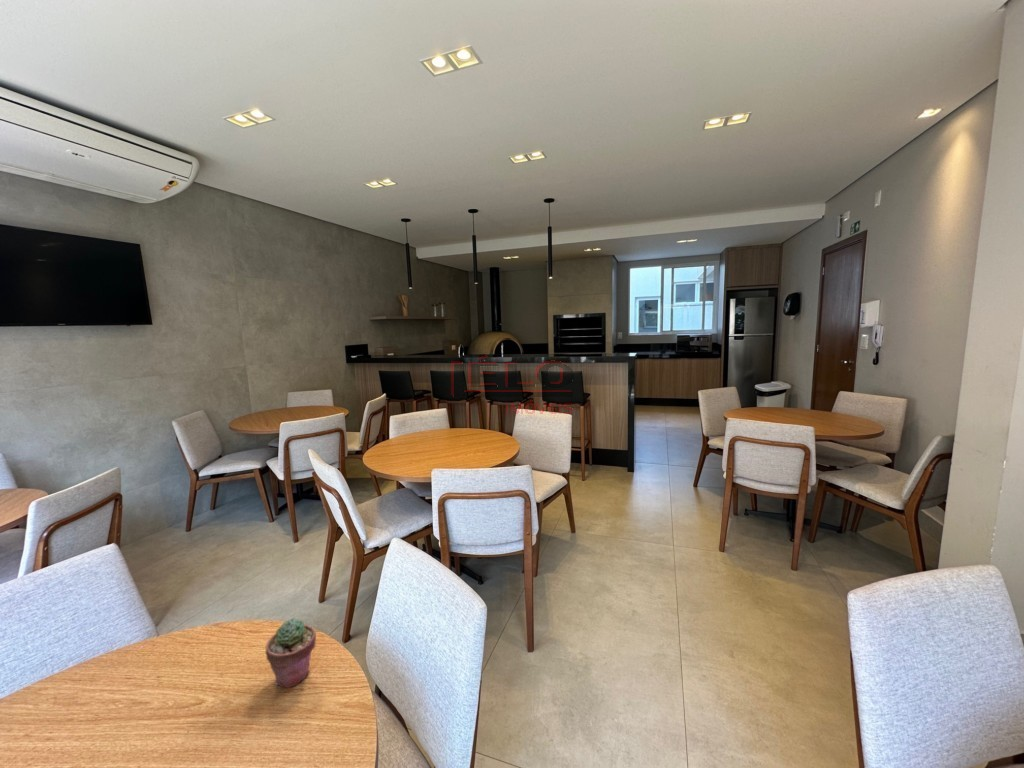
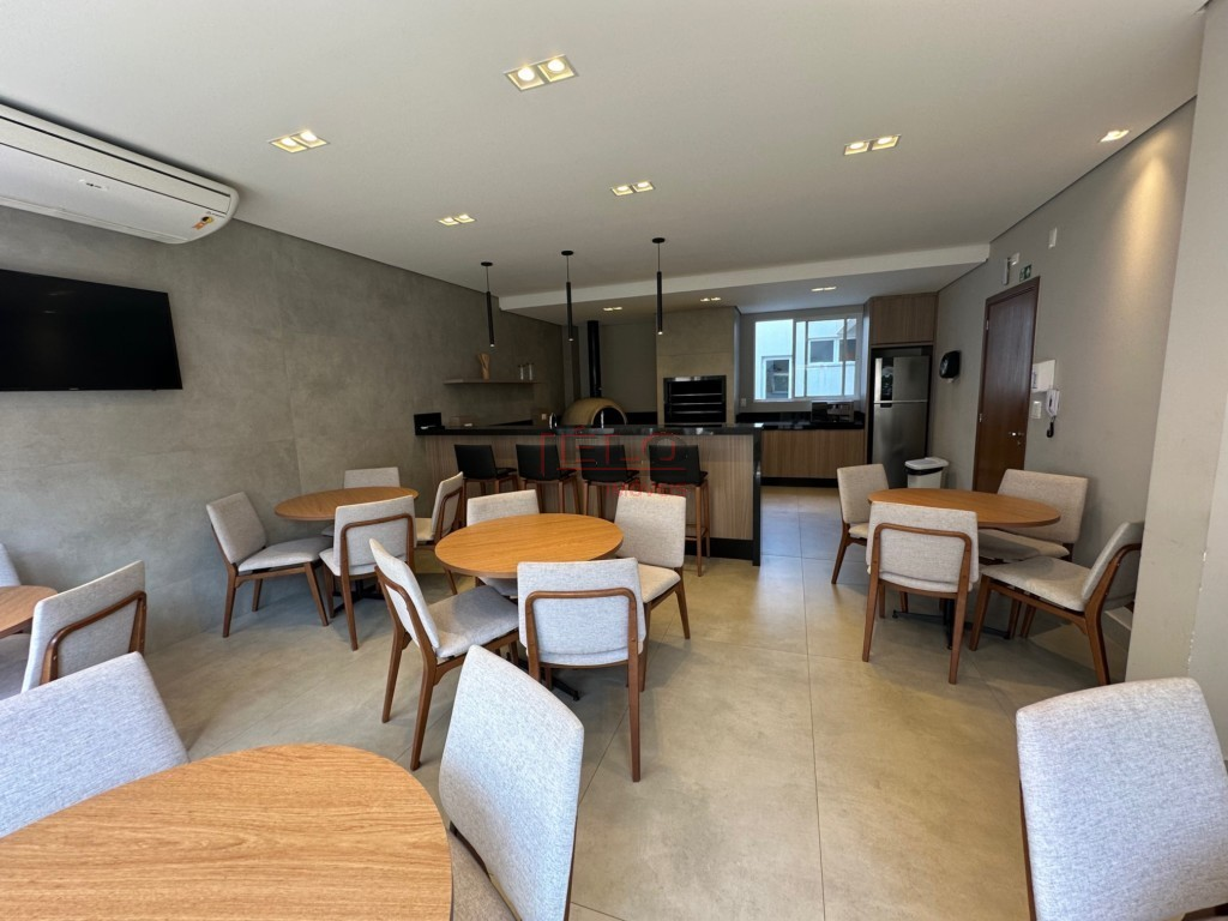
- potted succulent (291, 649)
